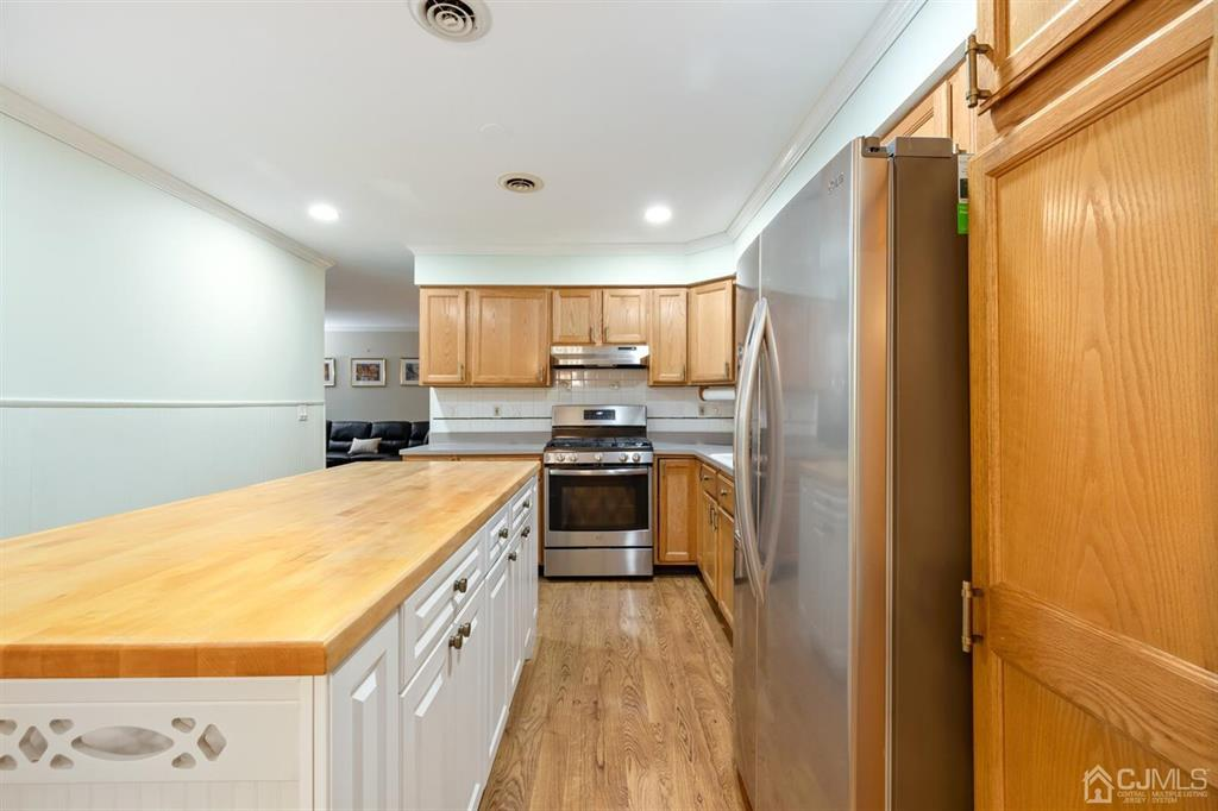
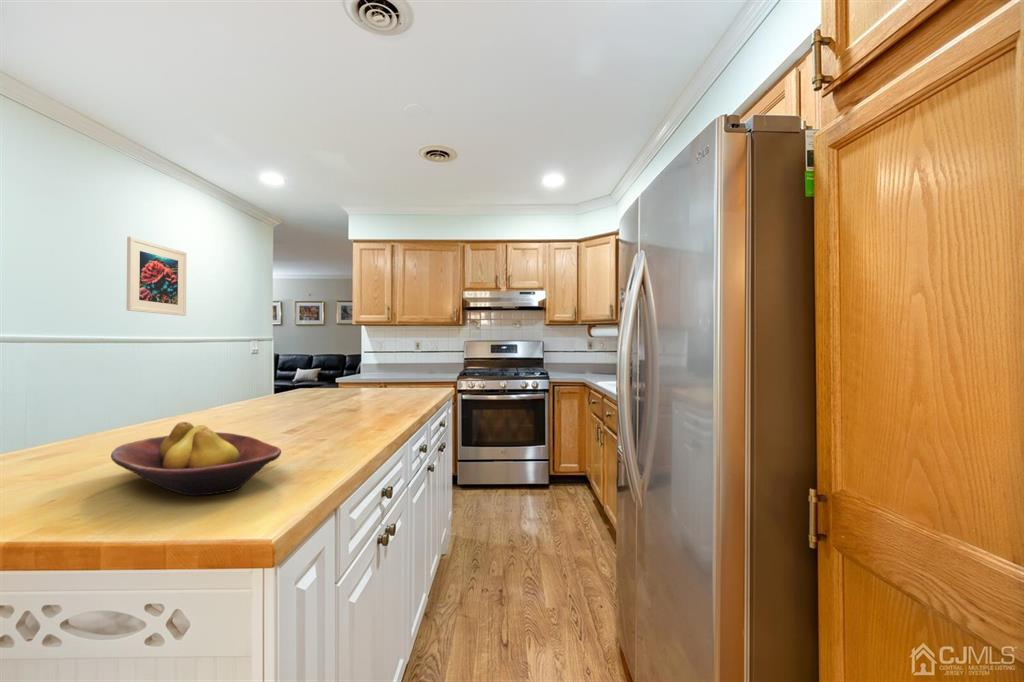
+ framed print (159, 279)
+ fruit bowl (197, 451)
